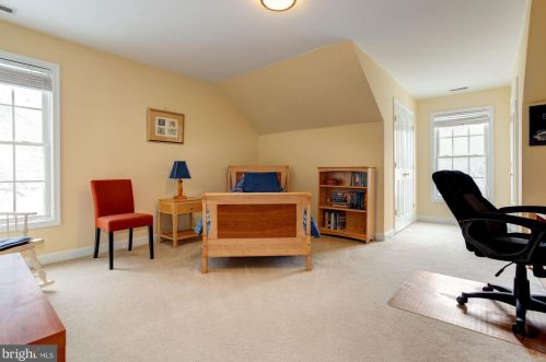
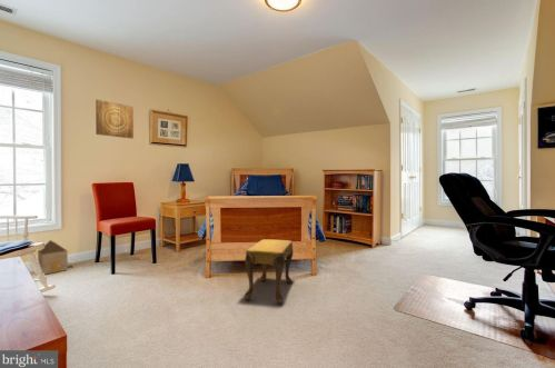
+ wall art (115, 119)
+ footstool (270, 263)
+ toy house (57, 255)
